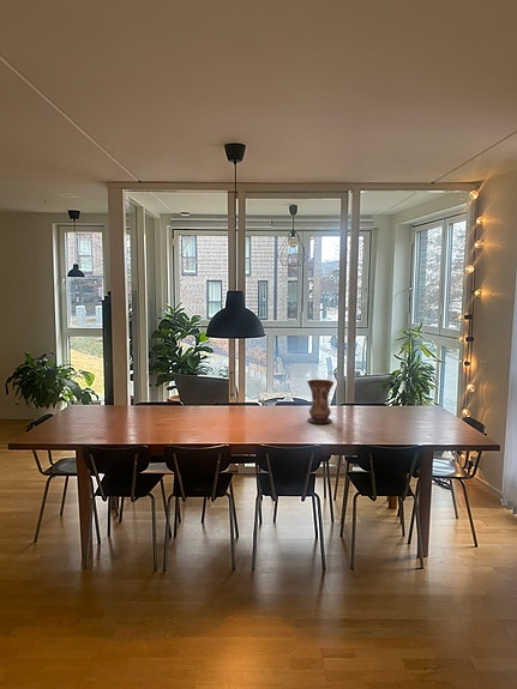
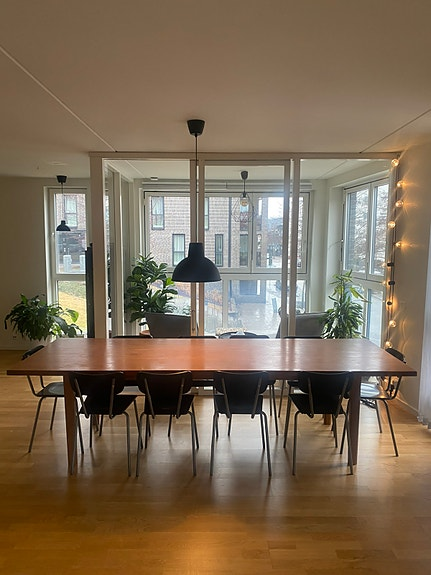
- vase (319, 401)
